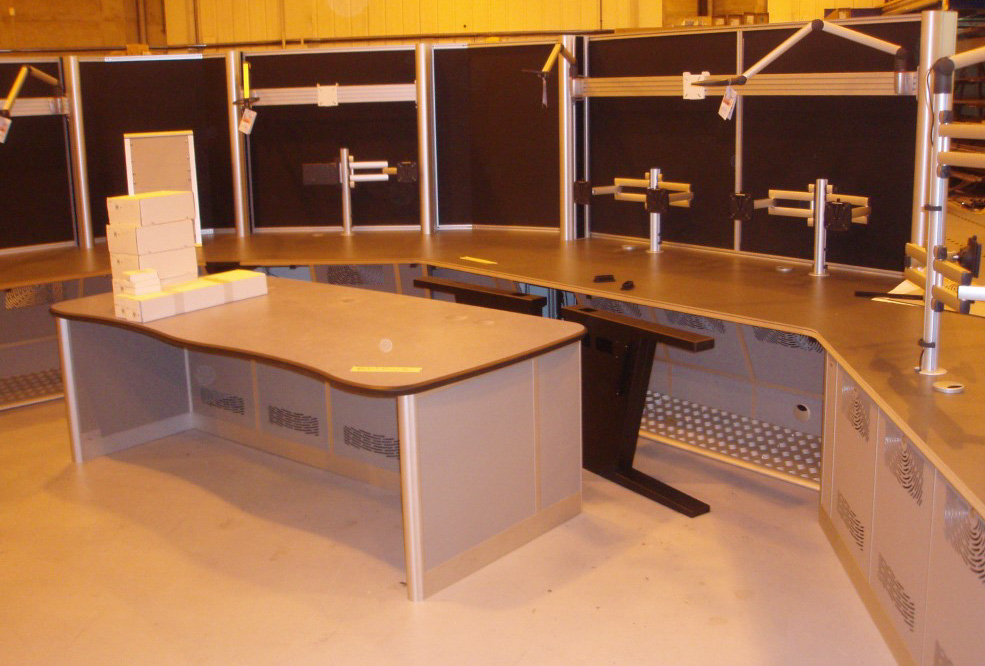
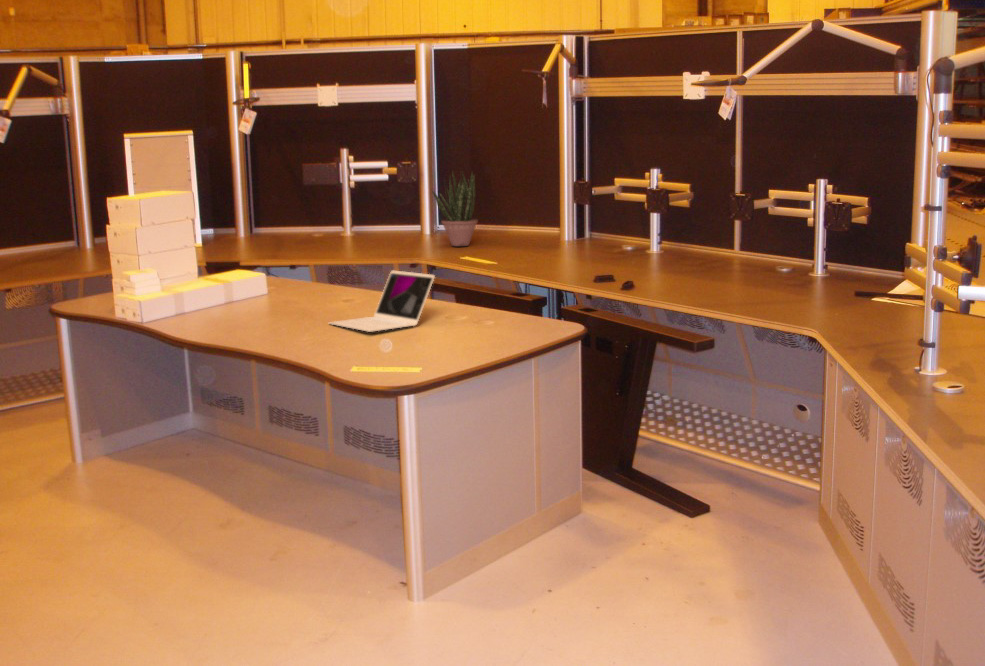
+ potted plant (457, 207)
+ laptop (381, 297)
